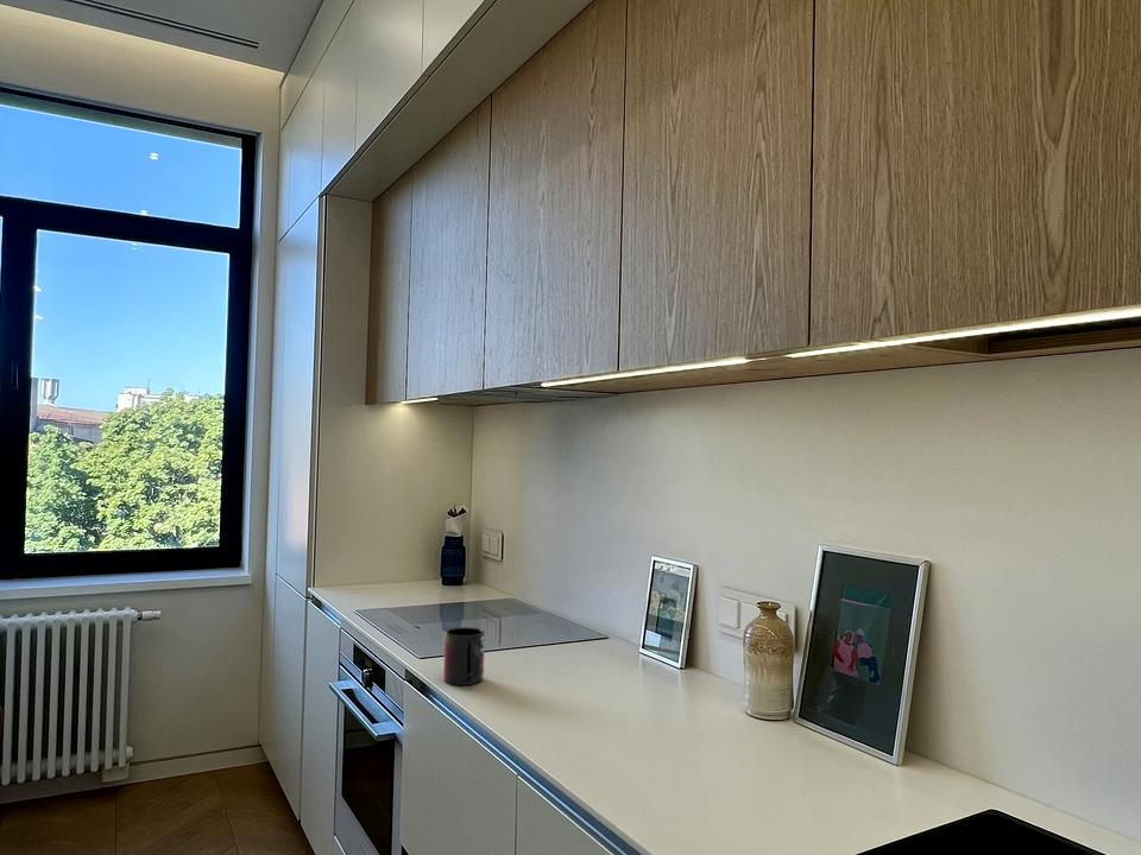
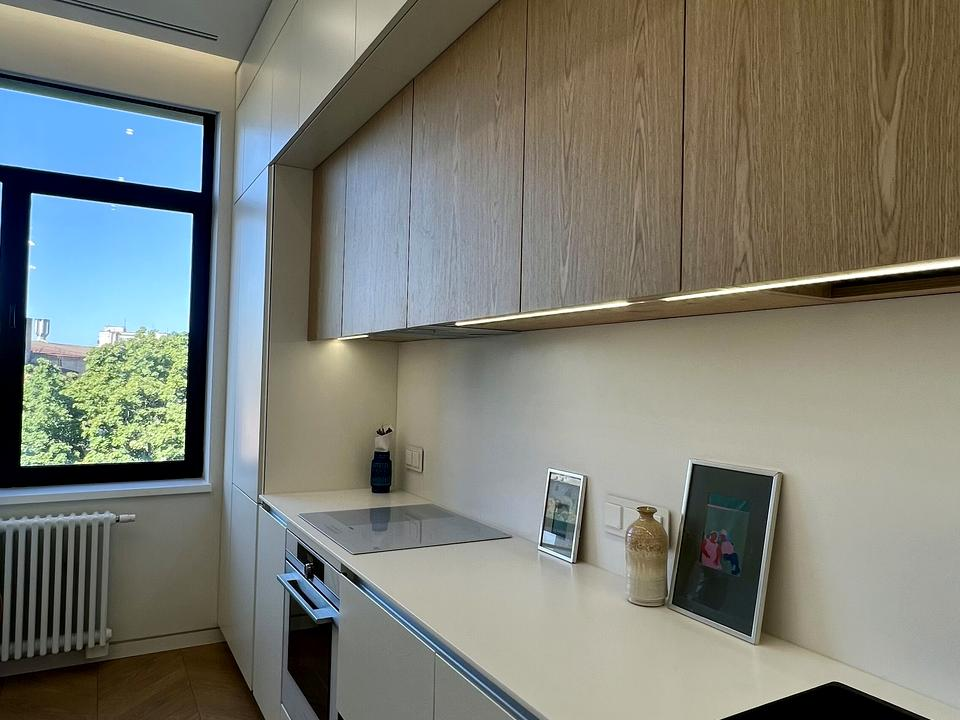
- mug (467, 657)
